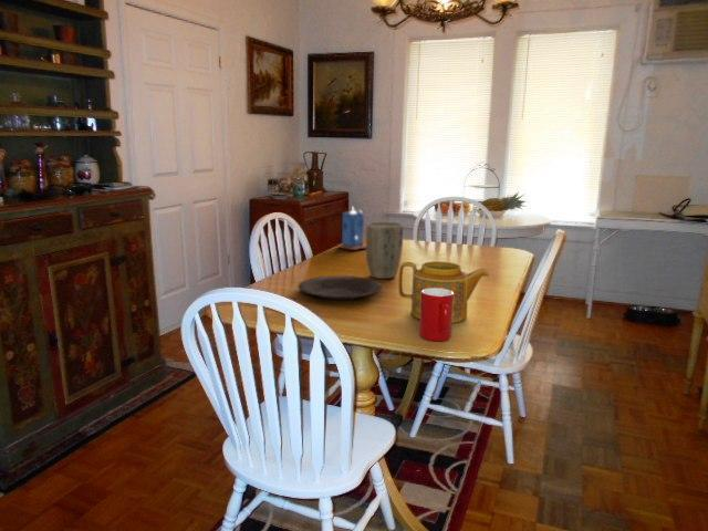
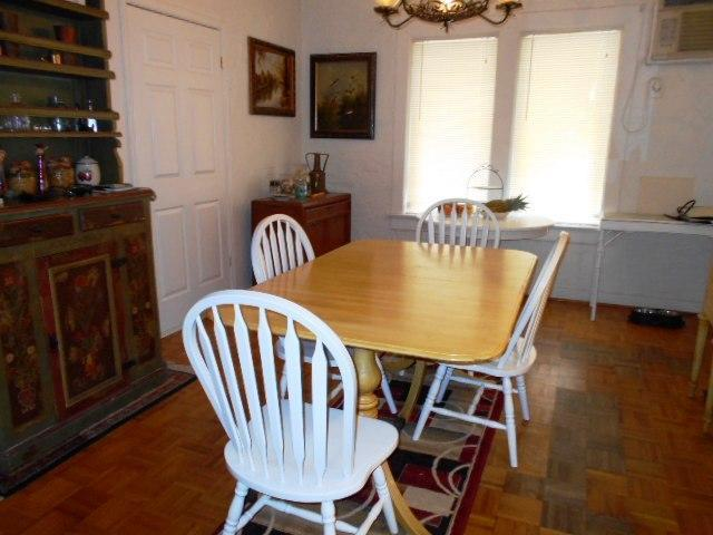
- plant pot (384, 250)
- candle (353, 227)
- cup (436, 315)
- plate (340, 289)
- teapot (441, 288)
